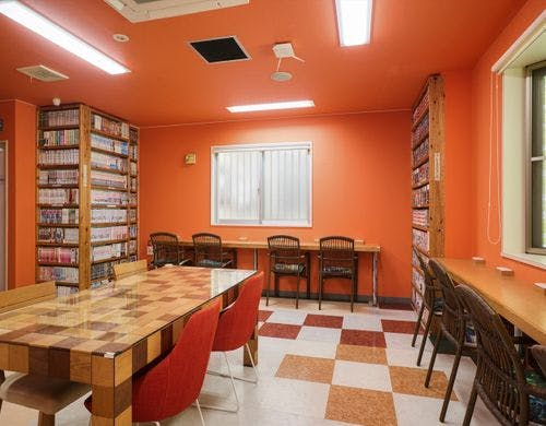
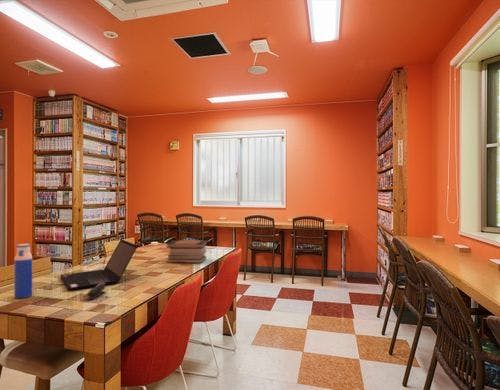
+ laptop computer (102, 269)
+ stapler (96, 290)
+ book stack (187, 251)
+ water bottle (23, 270)
